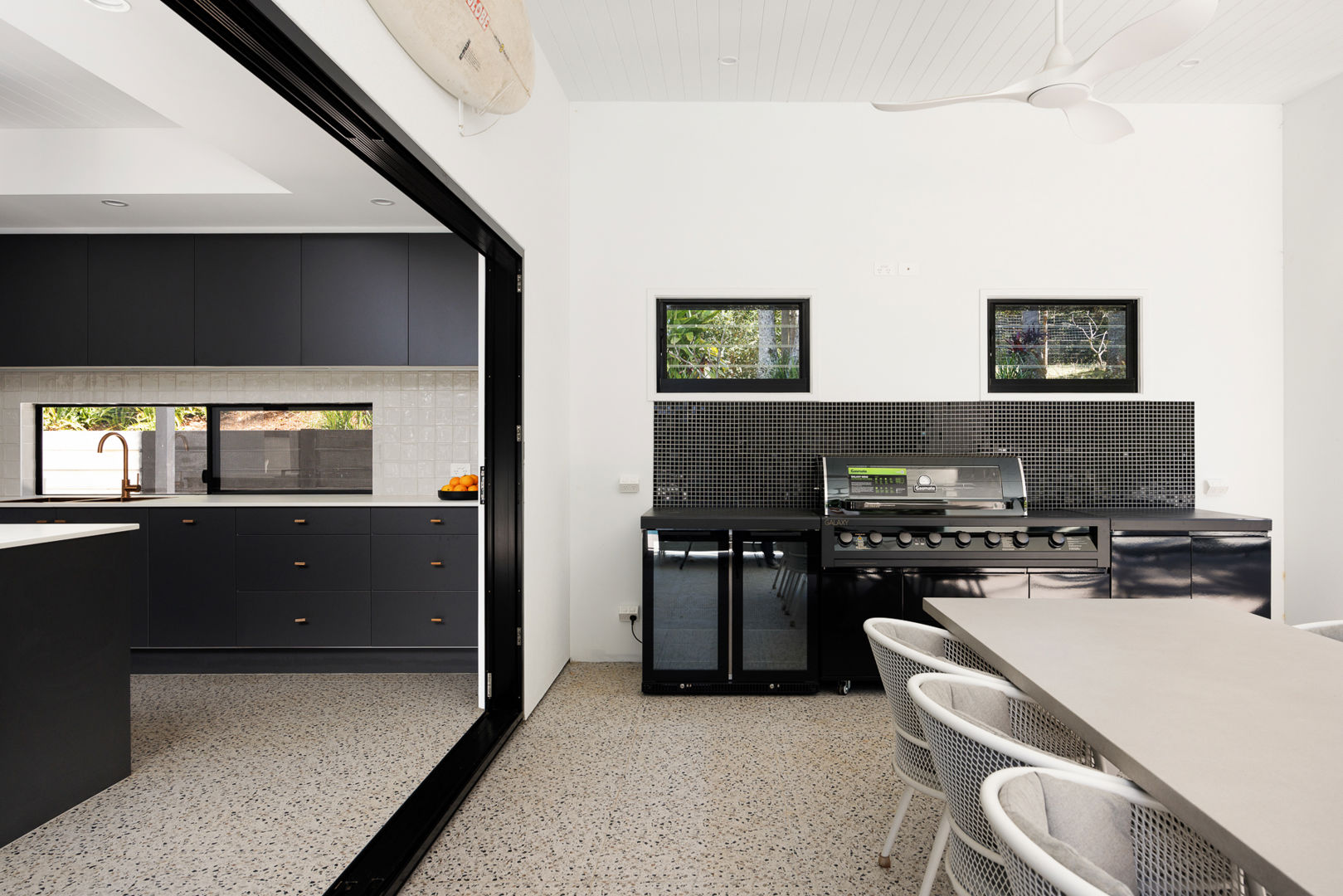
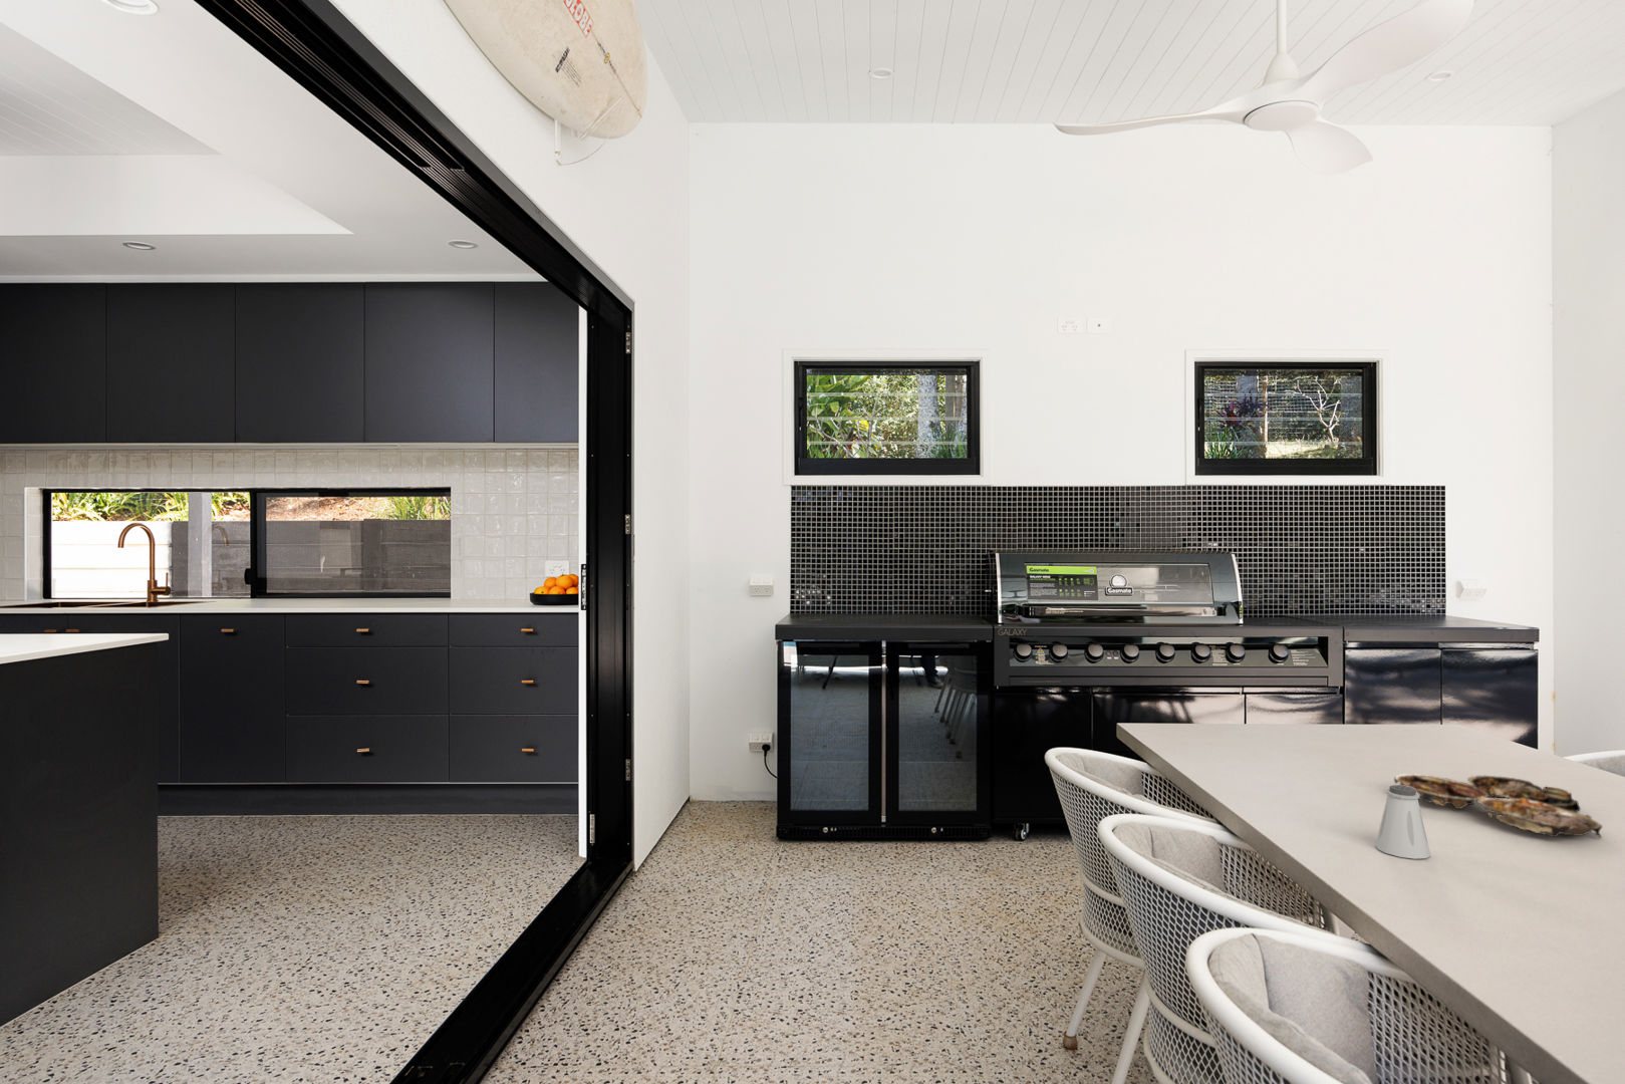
+ saltshaker (1402, 819)
+ serving platter (1487, 796)
